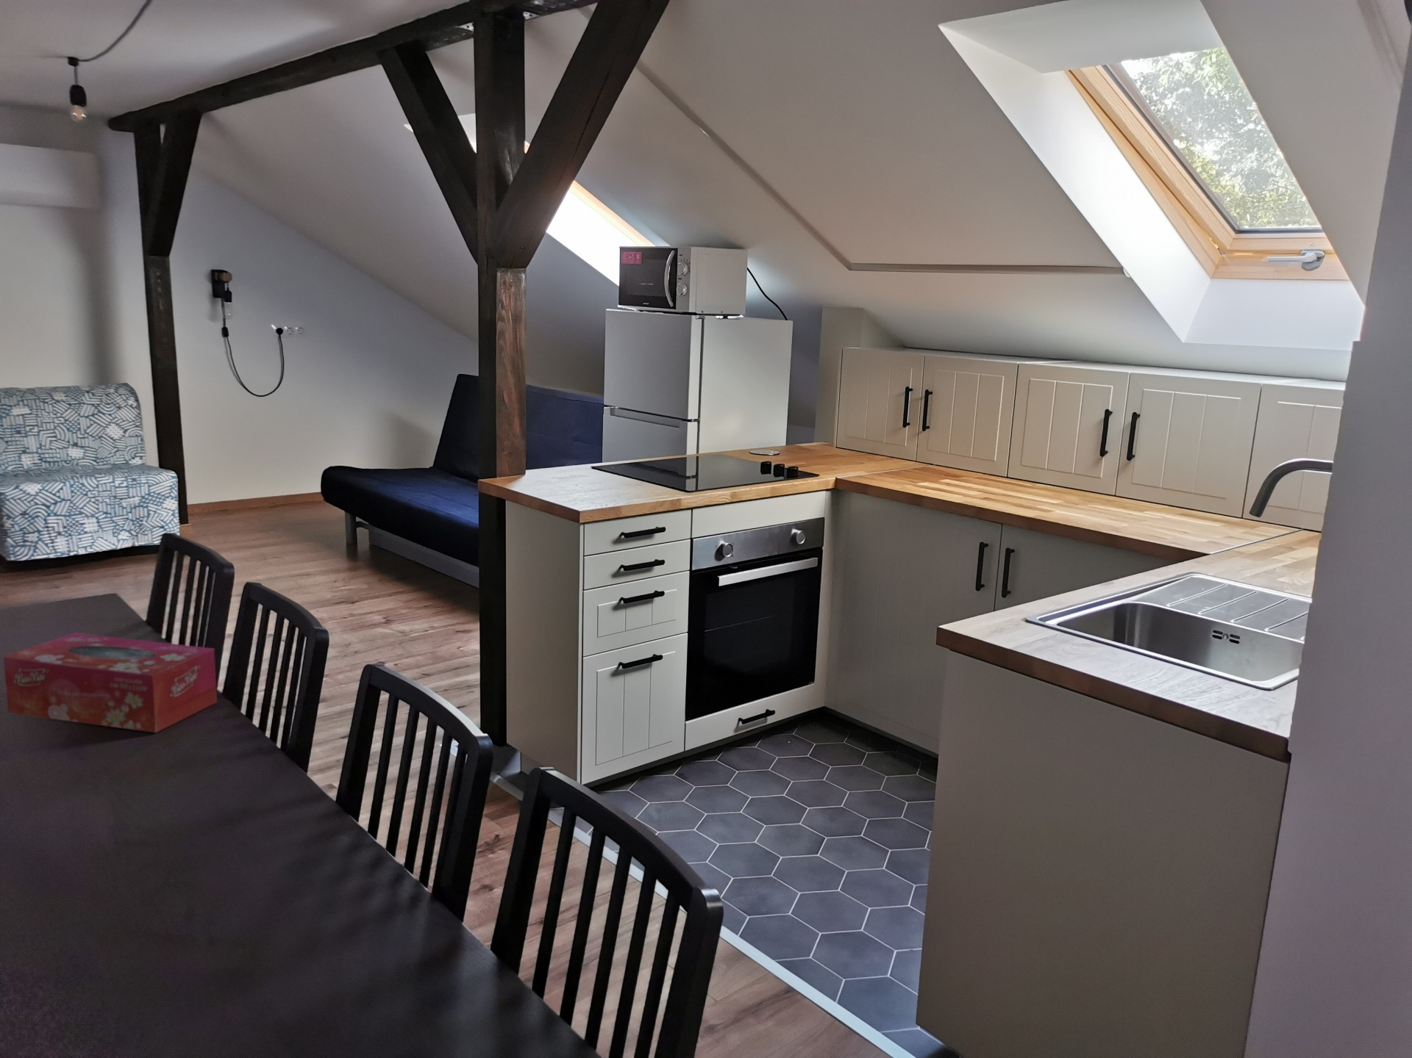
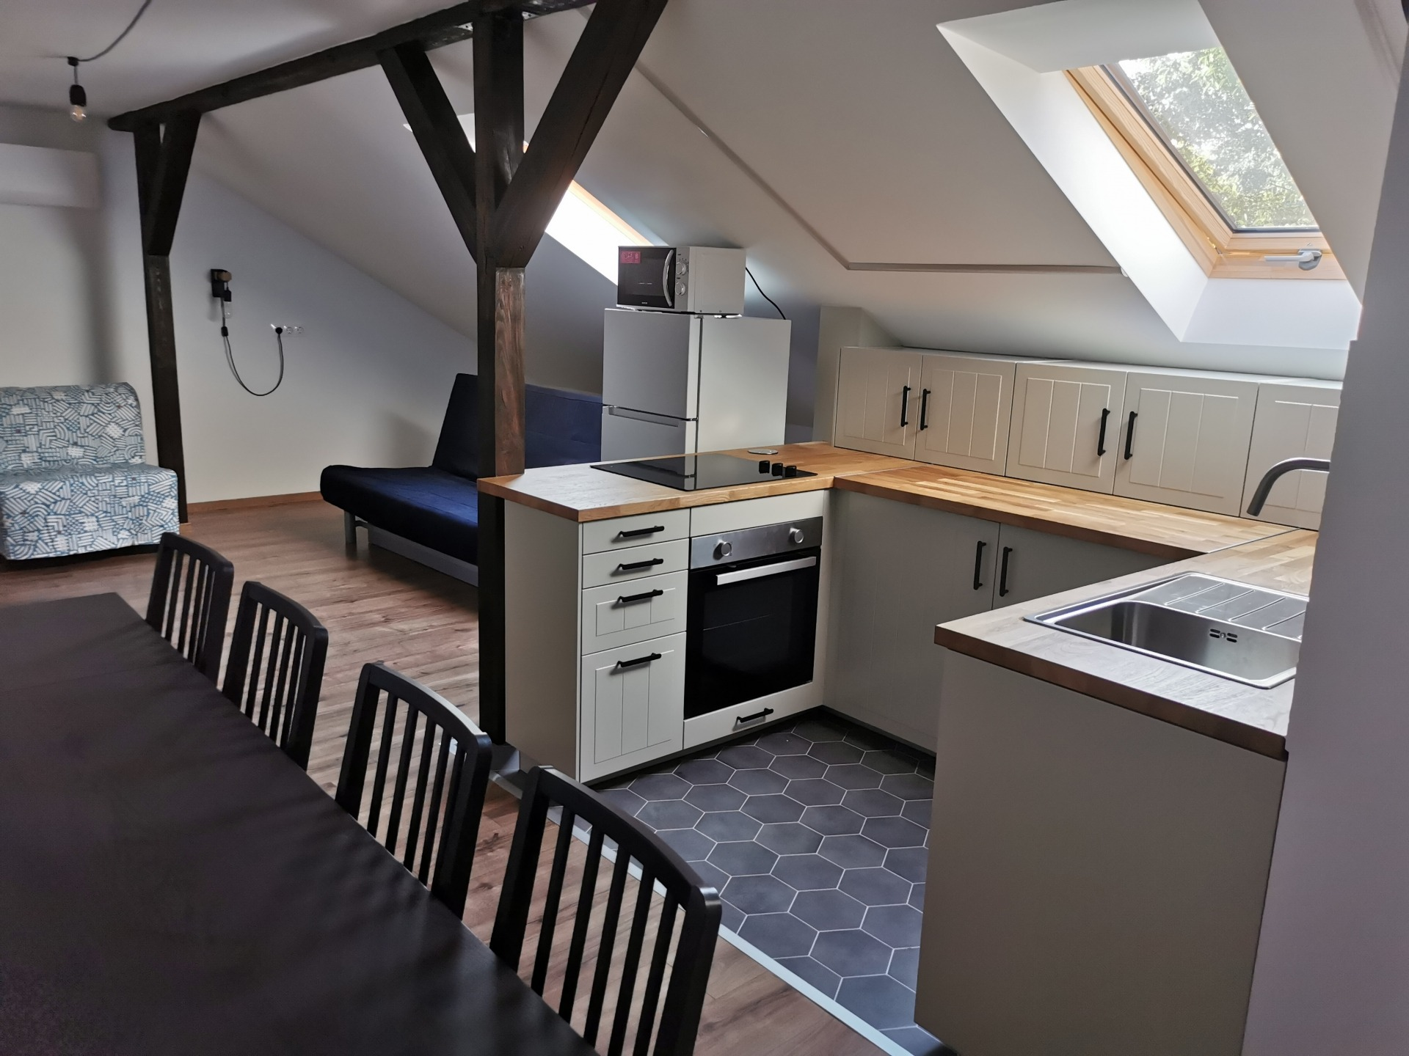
- tissue box (112, 680)
